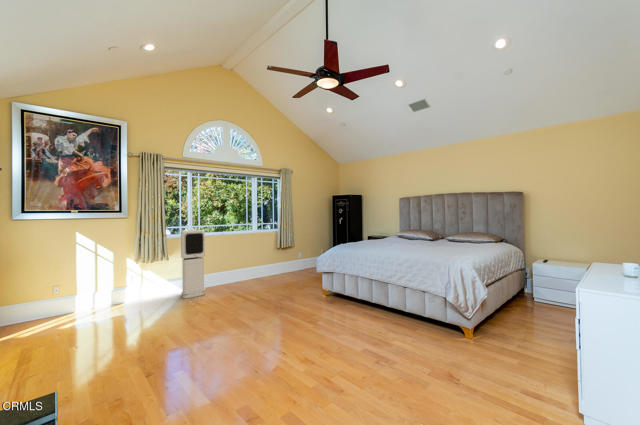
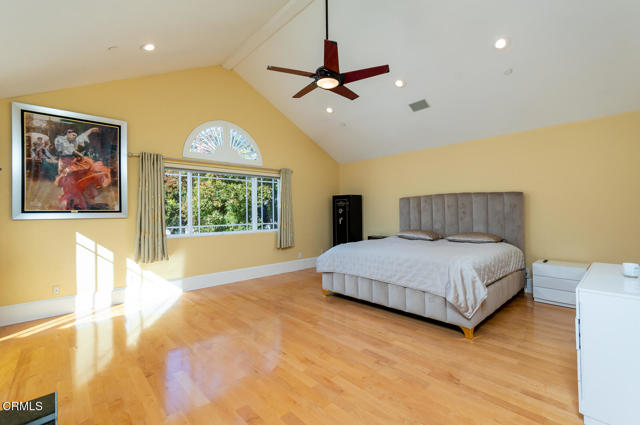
- air purifier (190, 262)
